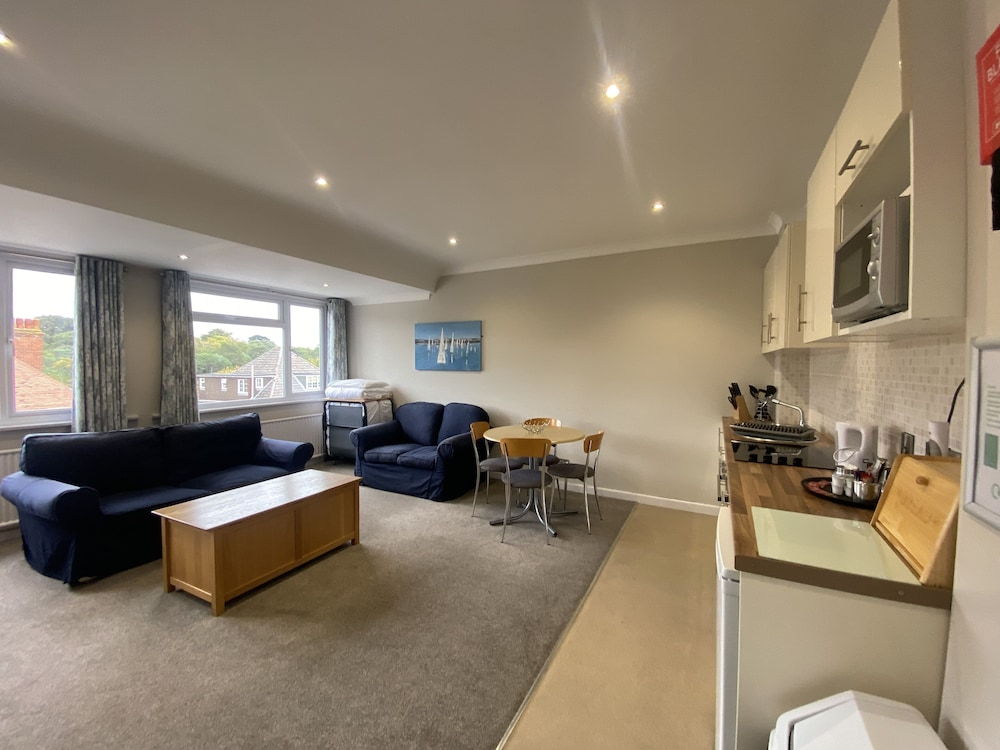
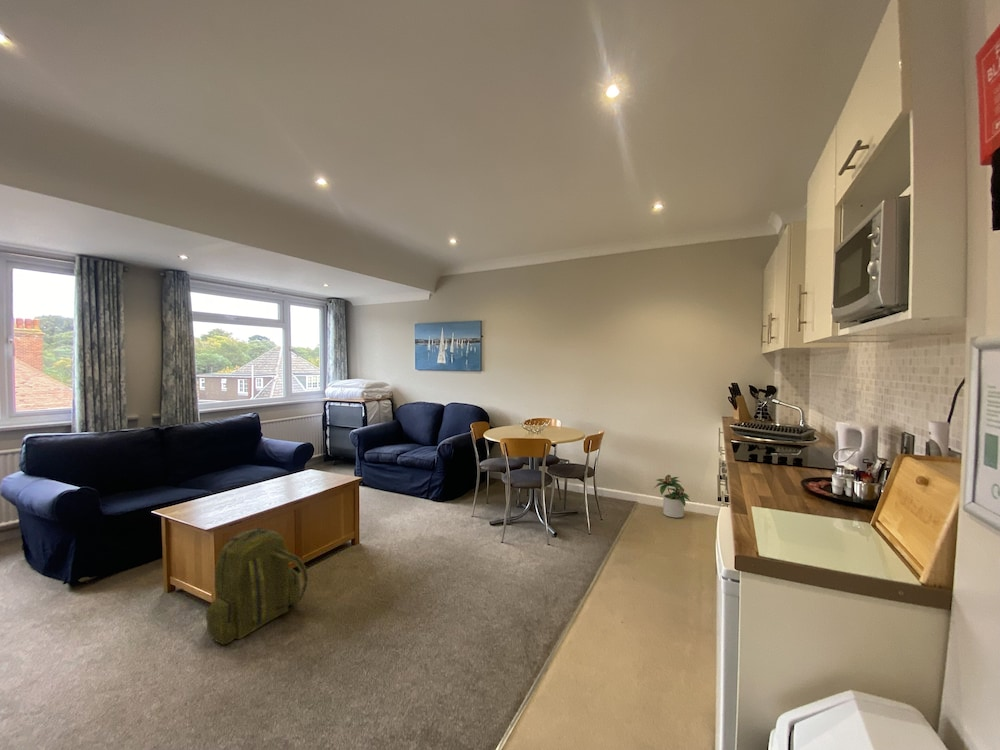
+ backpack (258, 576)
+ potted plant (670, 495)
